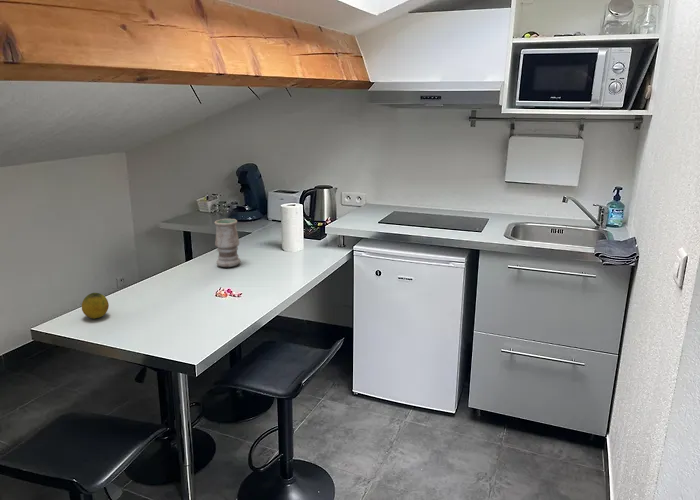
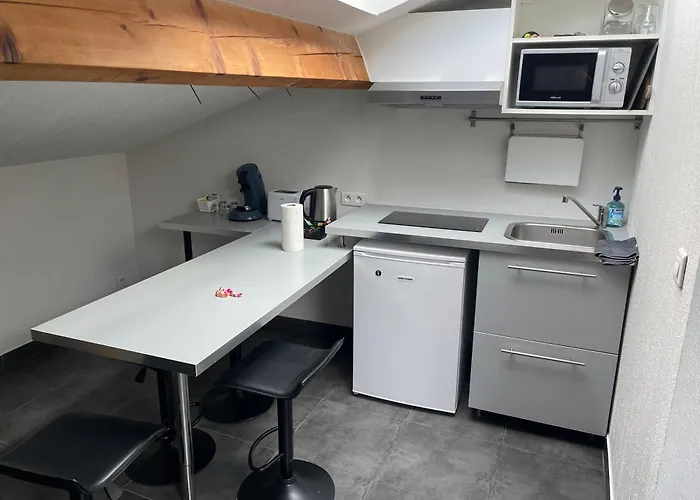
- fruit (95, 305)
- vase (227, 242)
